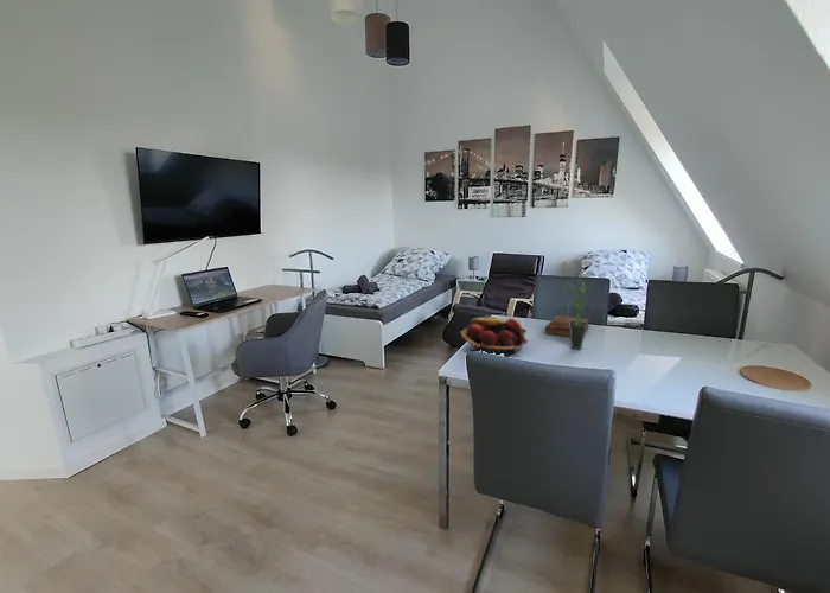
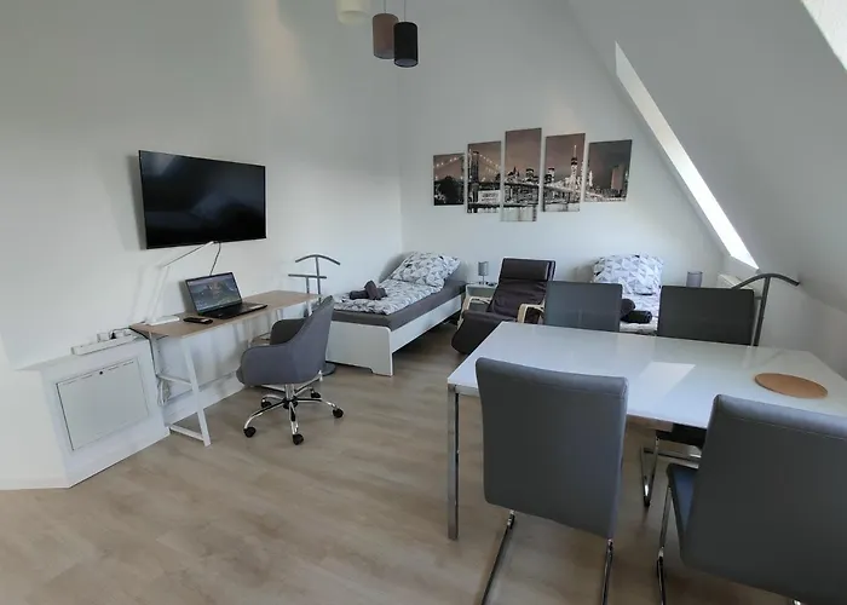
- fruit basket (493, 333)
- potted plant (576, 313)
- bible (567, 326)
